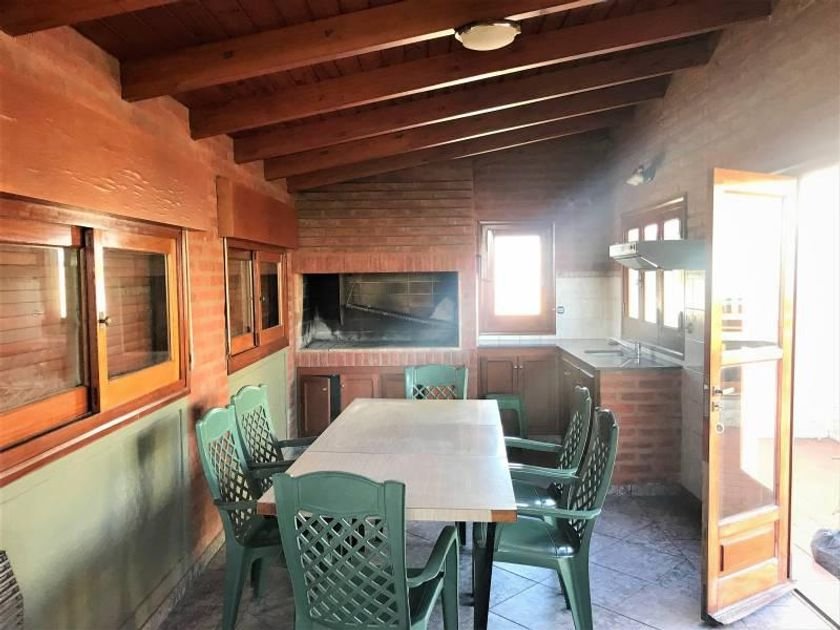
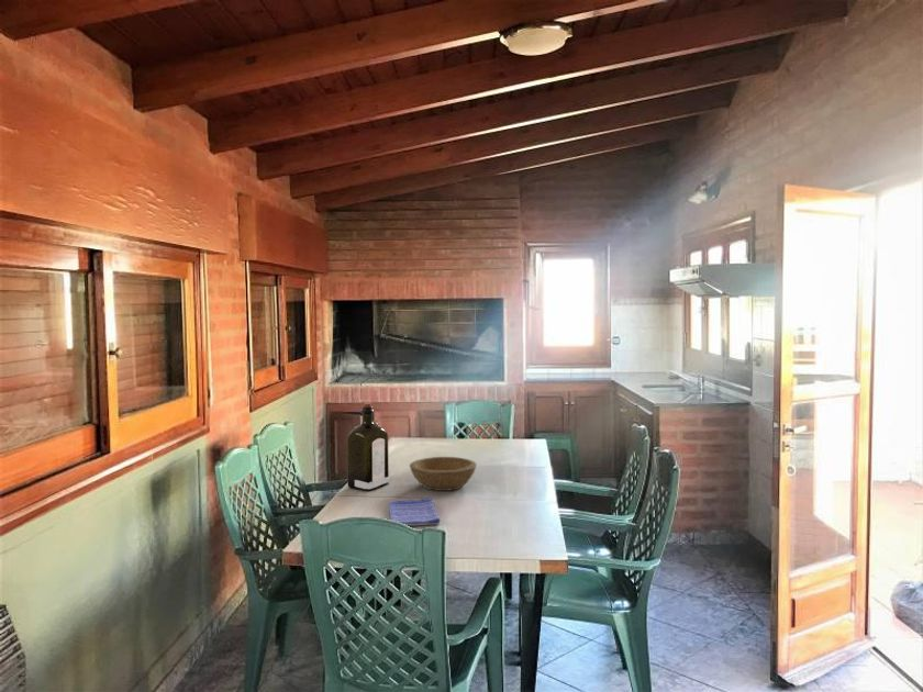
+ dish towel (413, 511)
+ liquor (367, 444)
+ bowl (443, 473)
